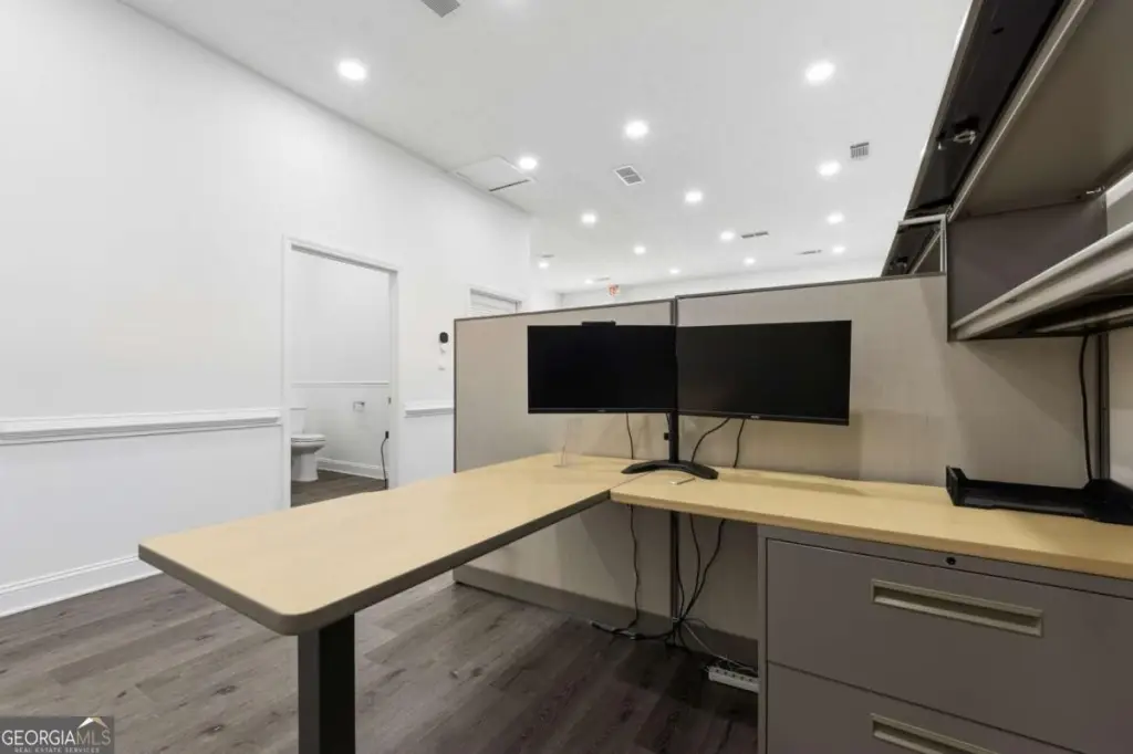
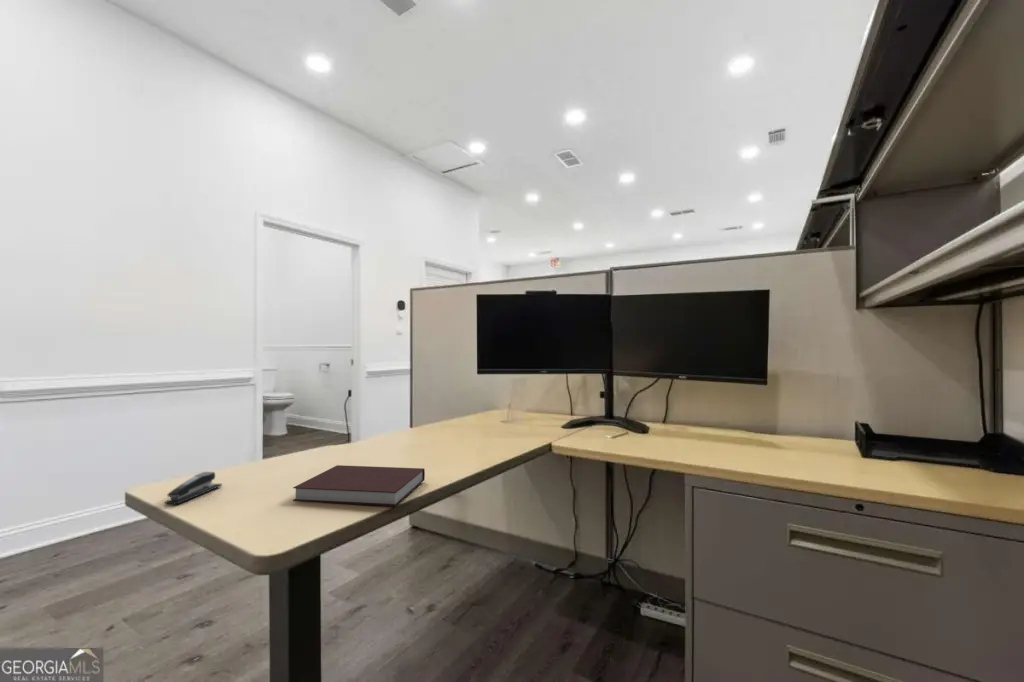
+ notebook (363, 483)
+ stapler (194, 485)
